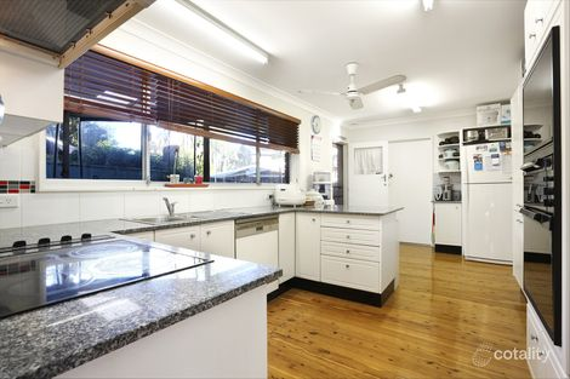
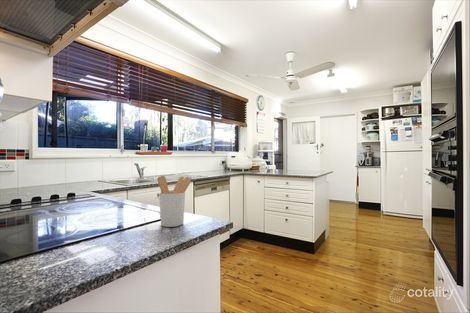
+ utensil holder (176, 198)
